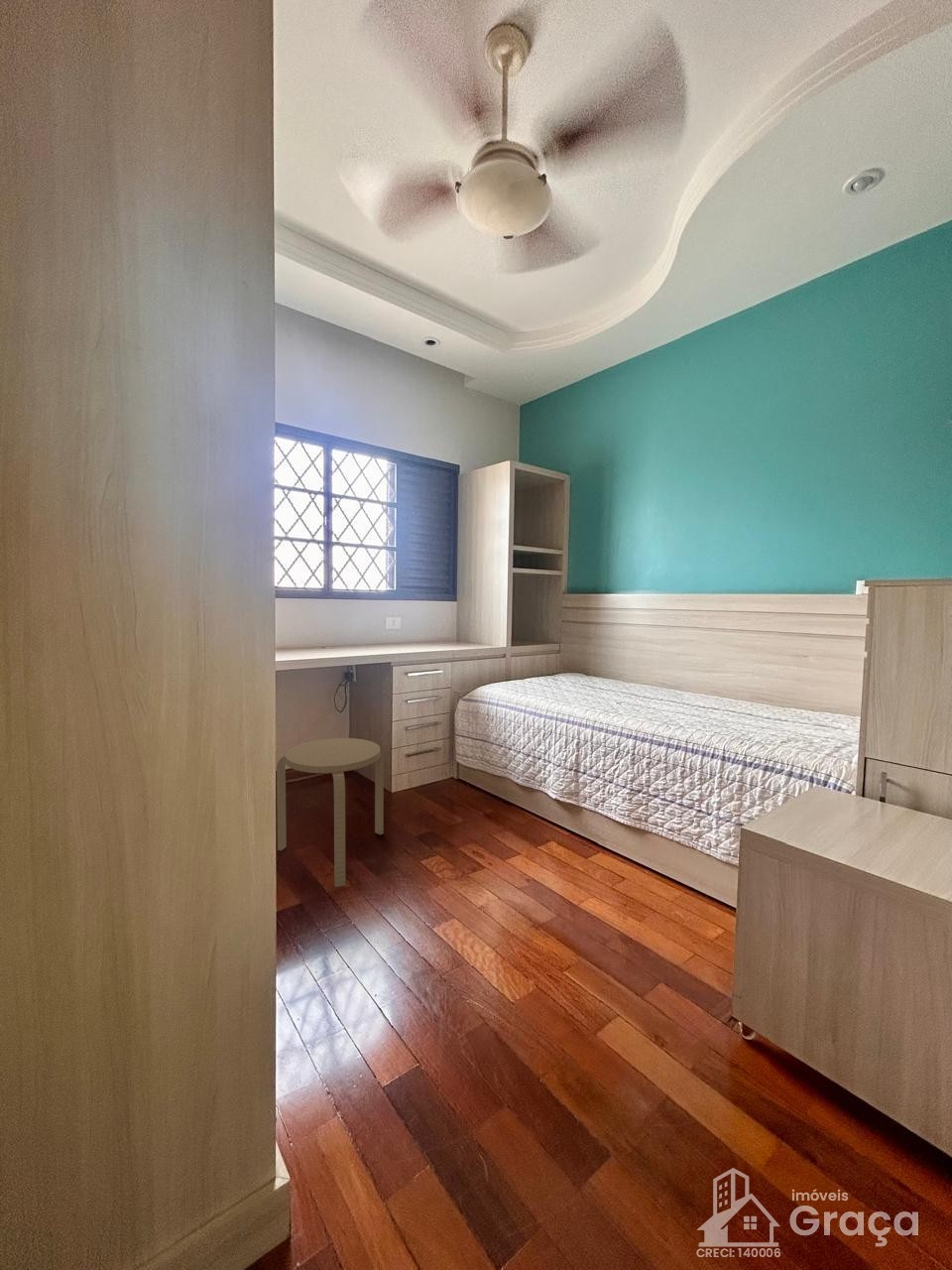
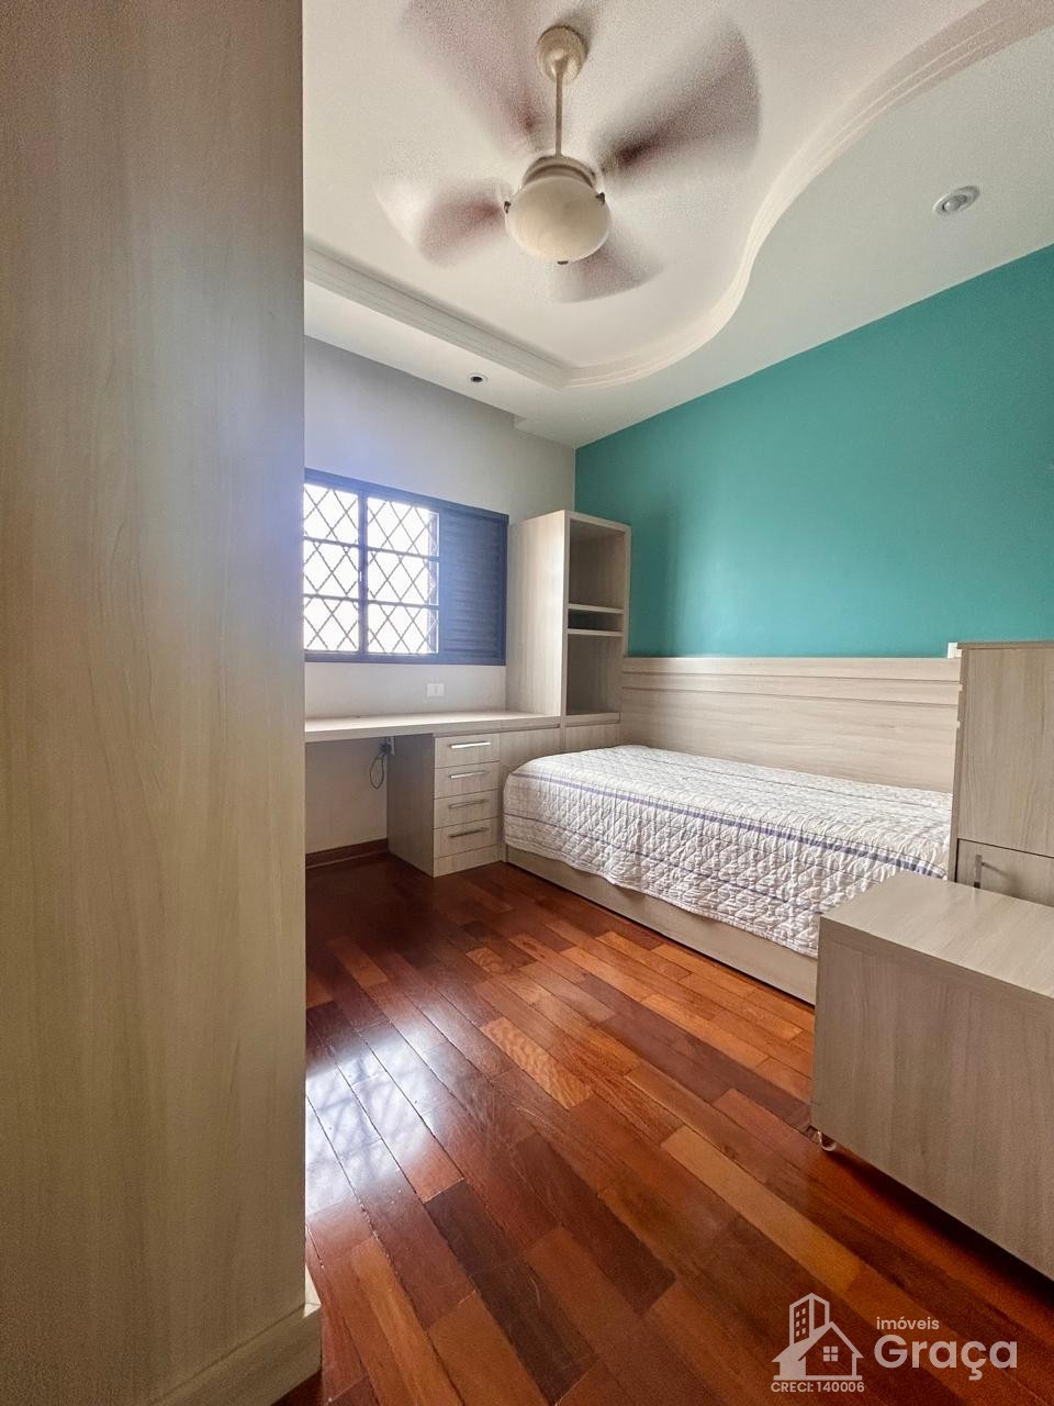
- stool (340, 800)
